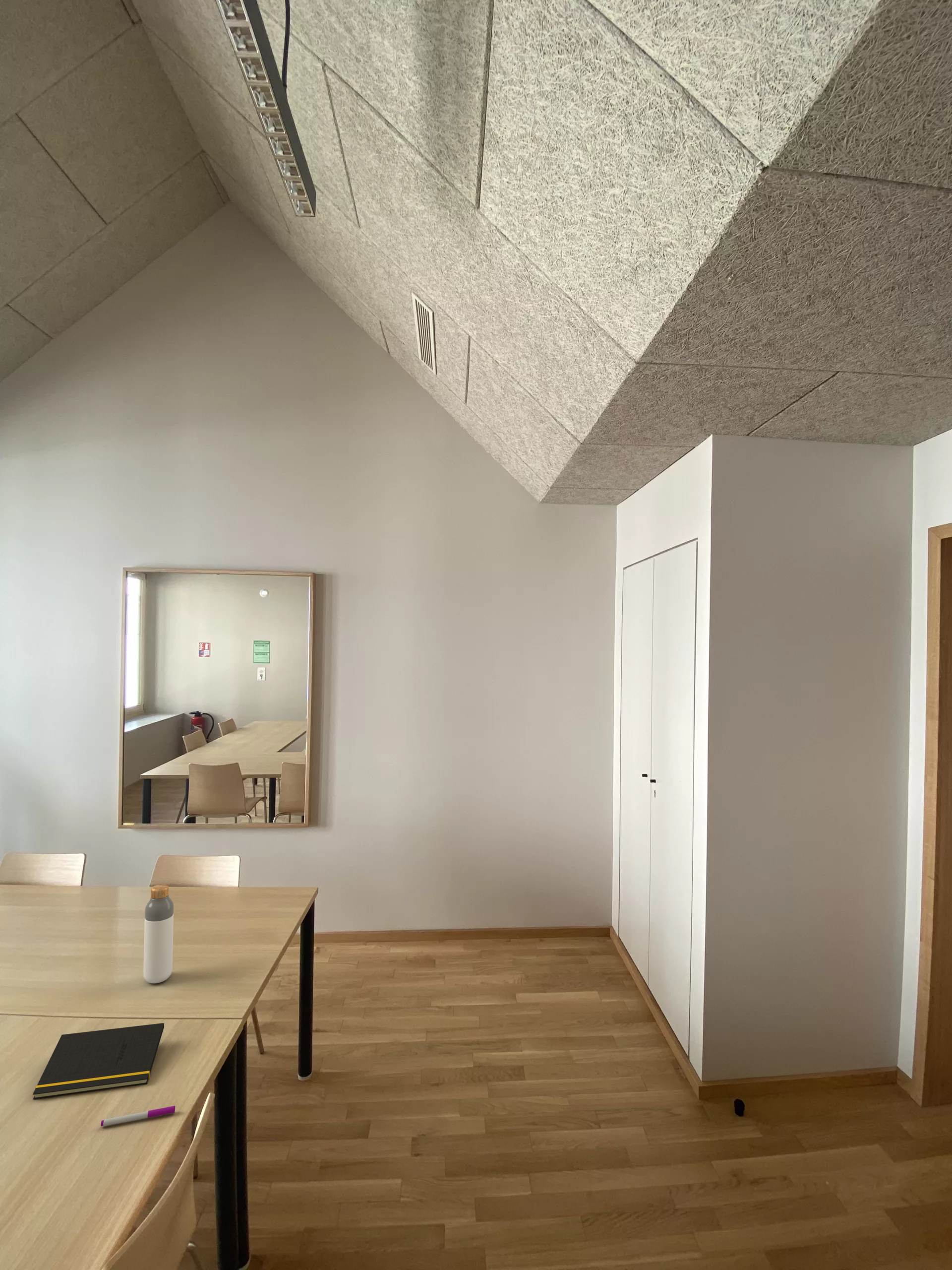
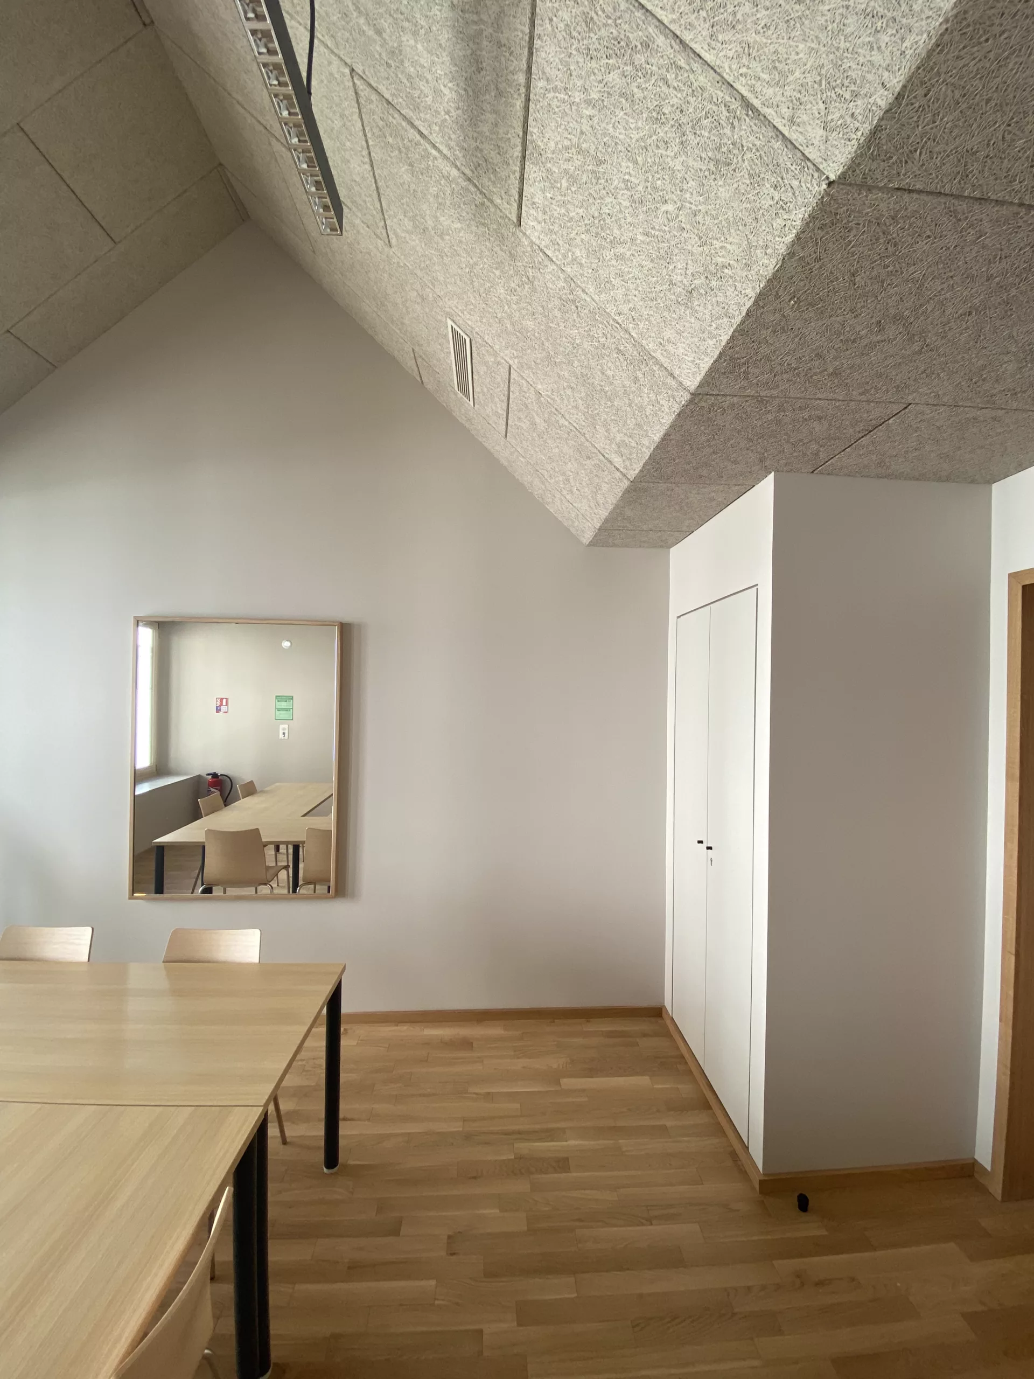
- bottle (159, 933)
- notepad (103, 1058)
- pen (138, 1116)
